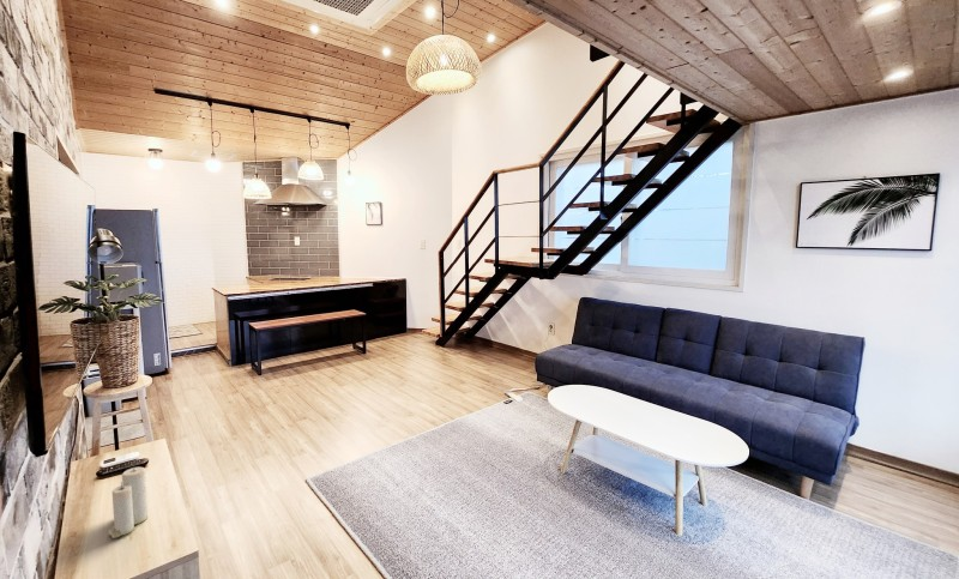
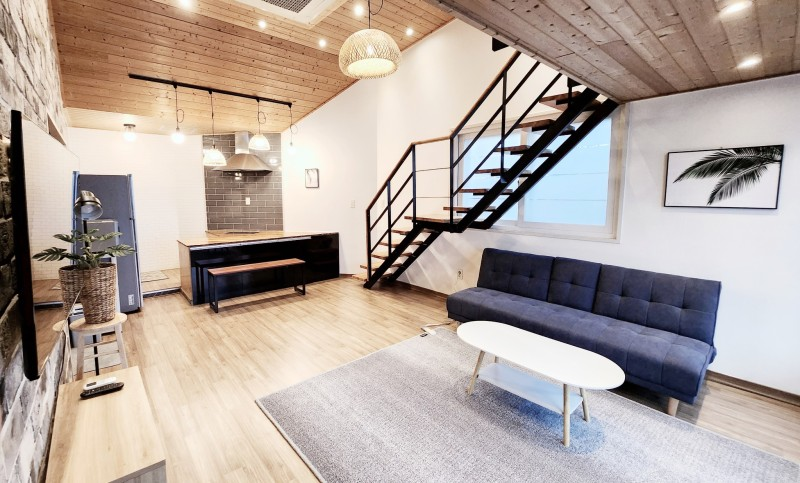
- candle (126, 495)
